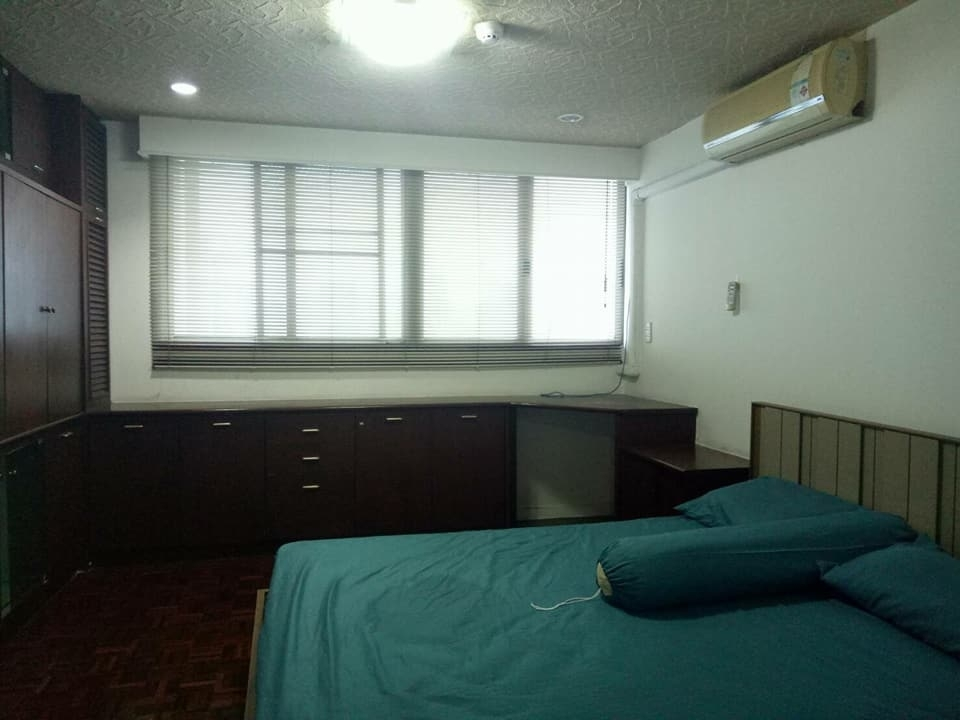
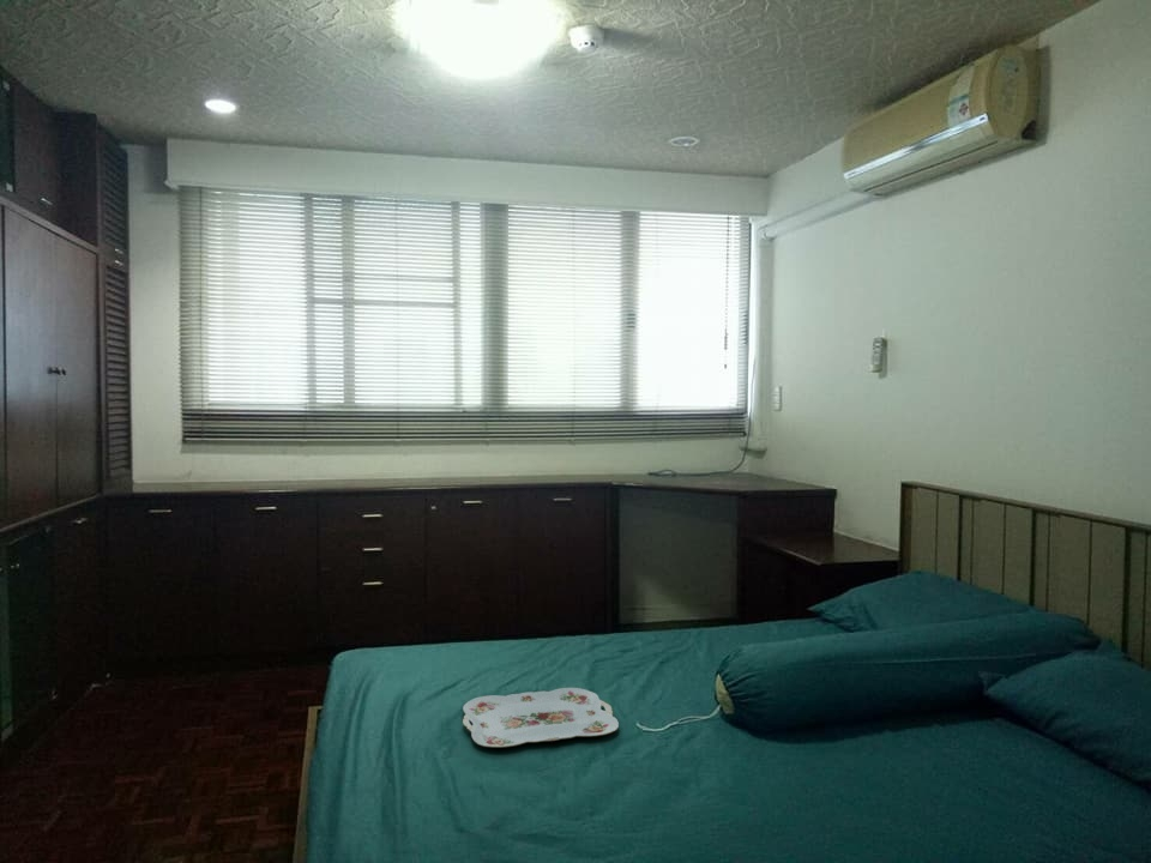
+ serving tray (538, 717)
